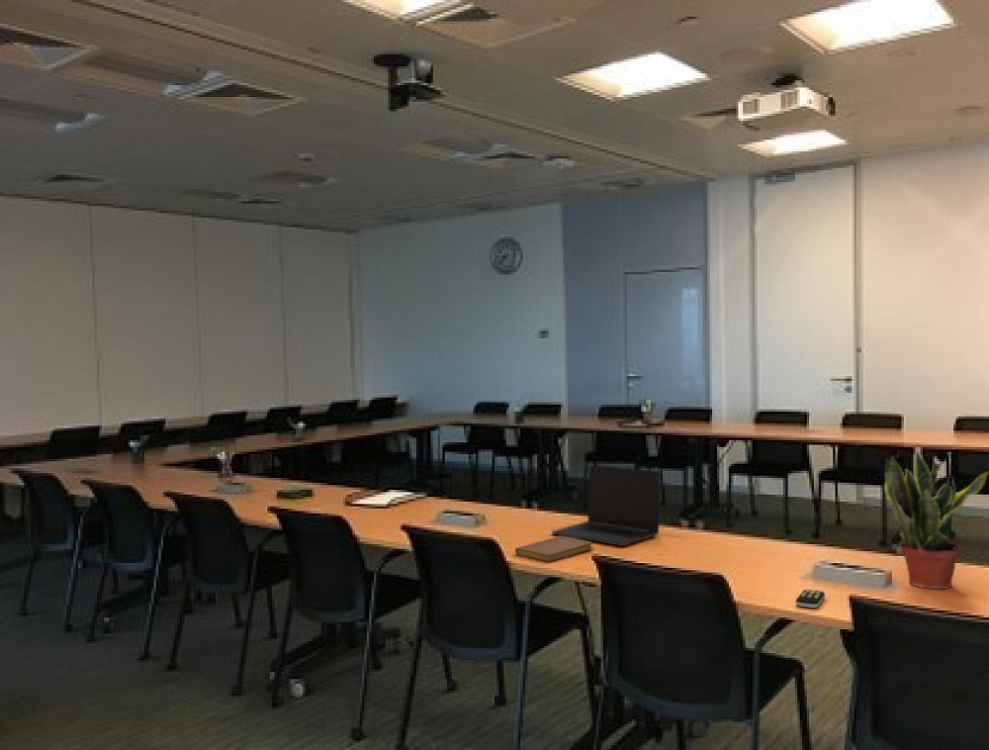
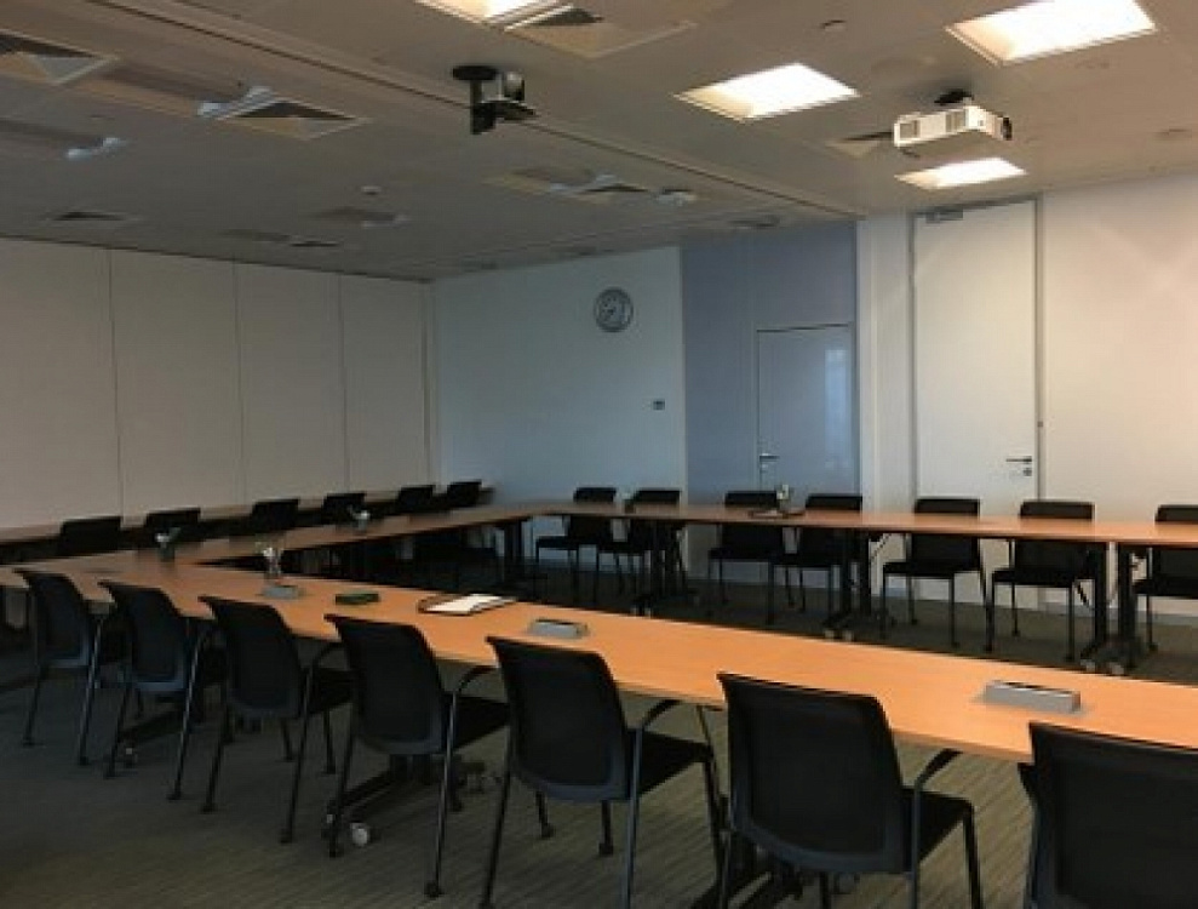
- remote control (810, 598)
- notebook (554, 548)
- laptop (605, 503)
- potted plant (938, 512)
